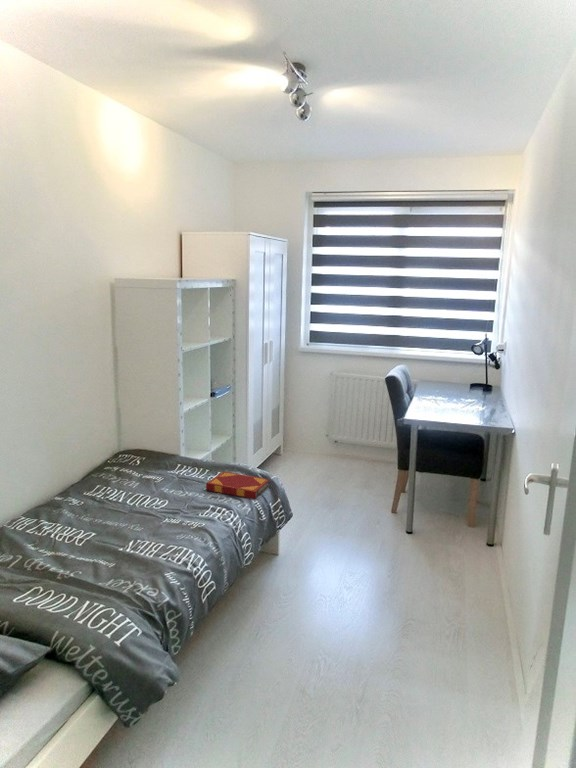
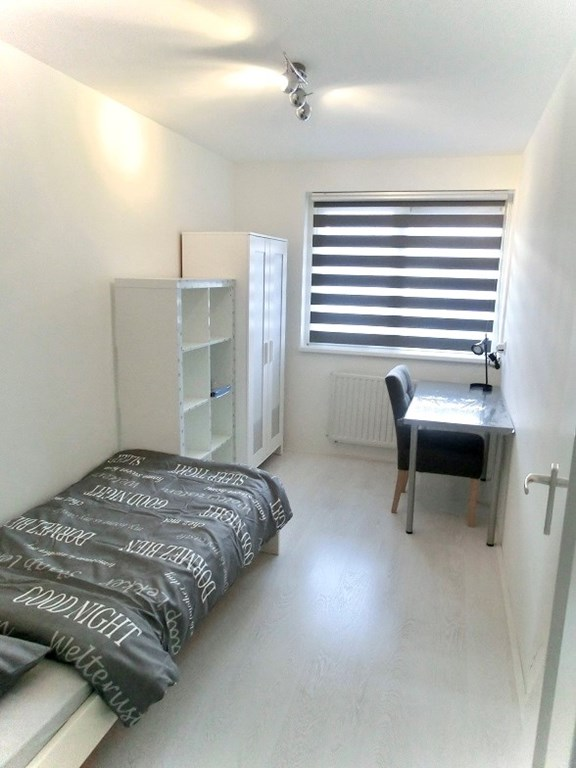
- hardback book (238, 484)
